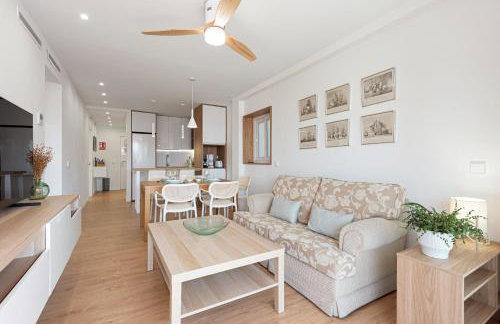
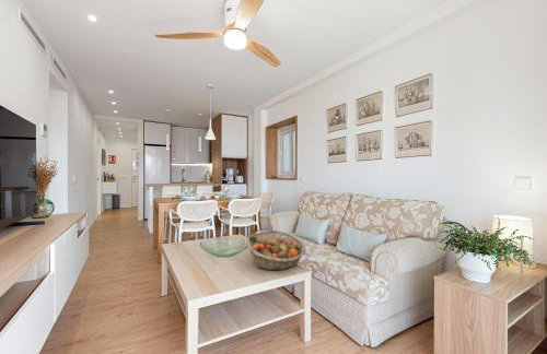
+ fruit basket (276, 249)
